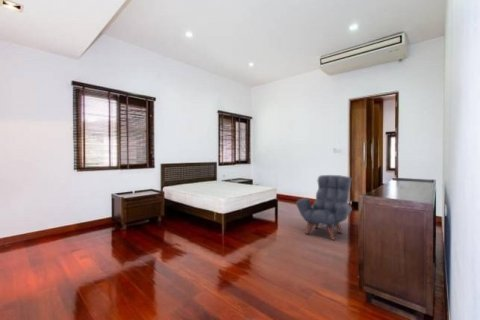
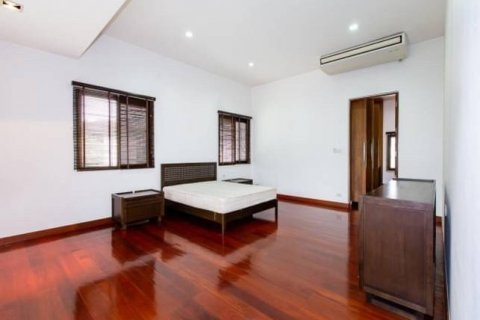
- armchair (327, 203)
